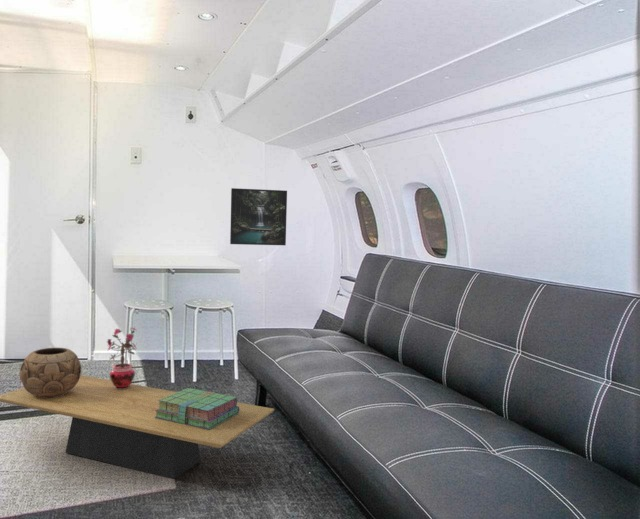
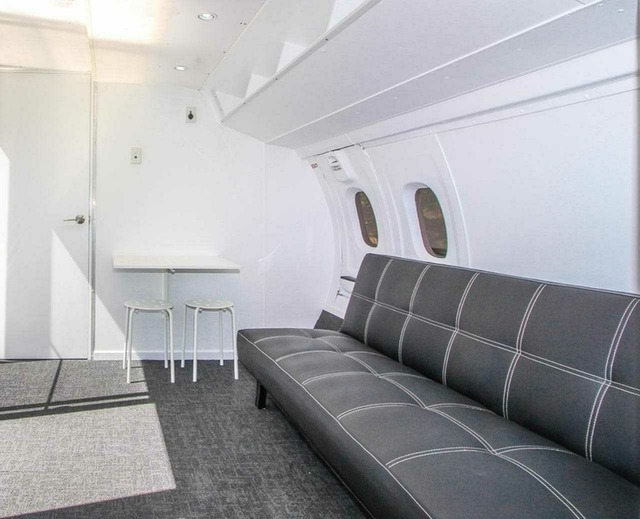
- decorative bowl (51, 371)
- potted plant (122, 357)
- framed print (258, 217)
- stack of books (197, 406)
- coffee table (132, 429)
